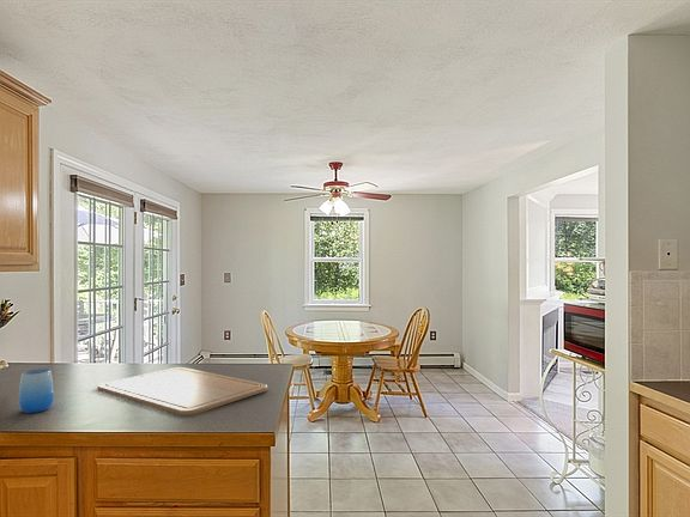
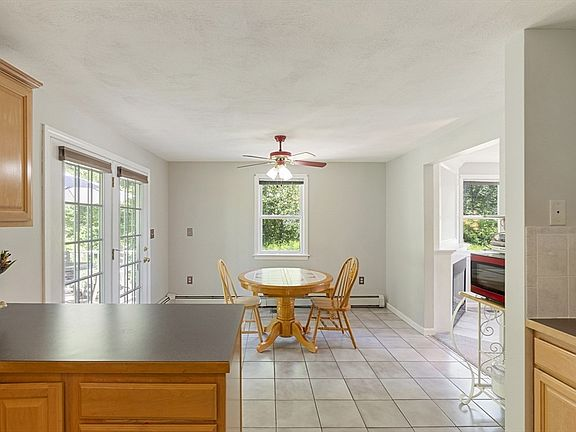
- cup (36, 390)
- chopping board (182, 387)
